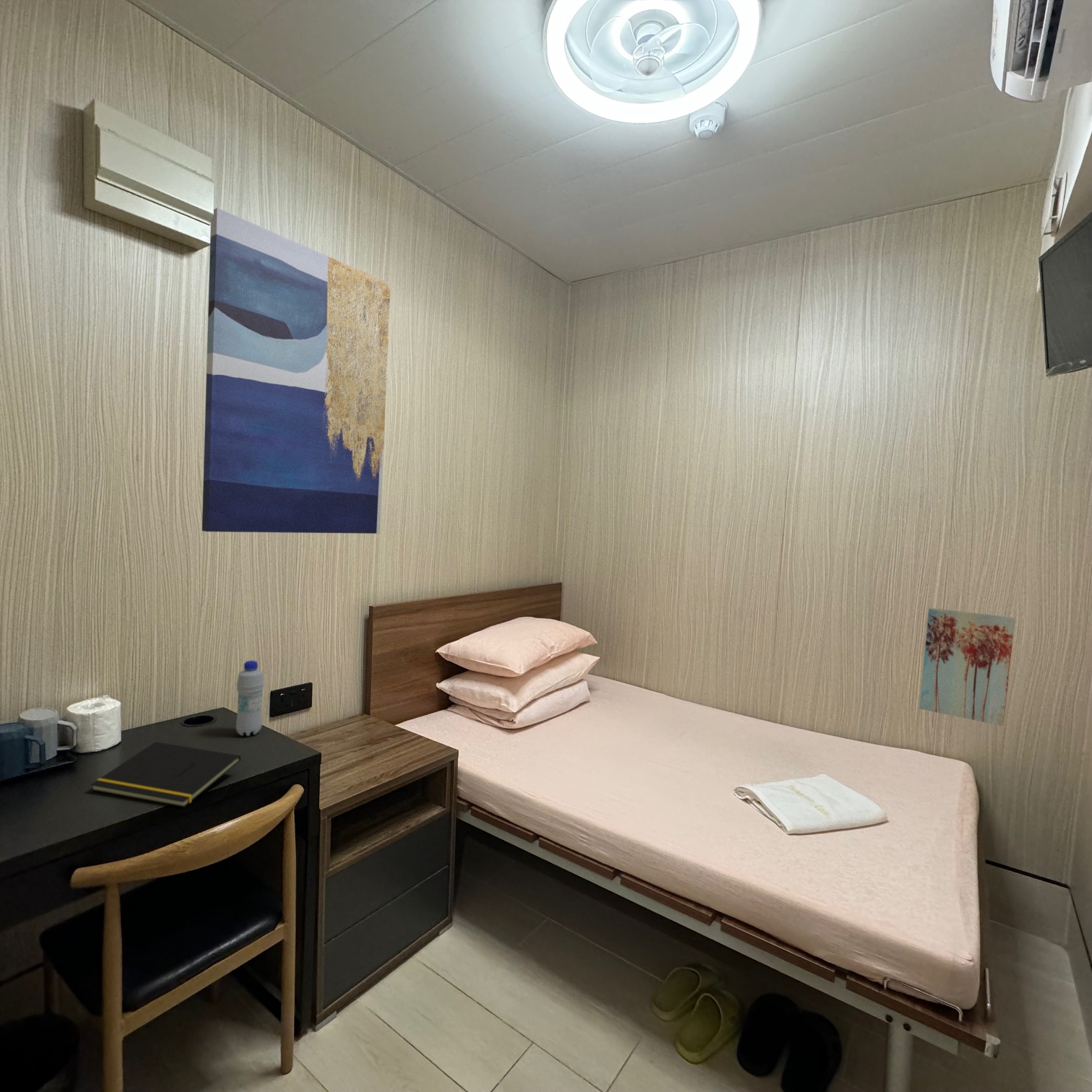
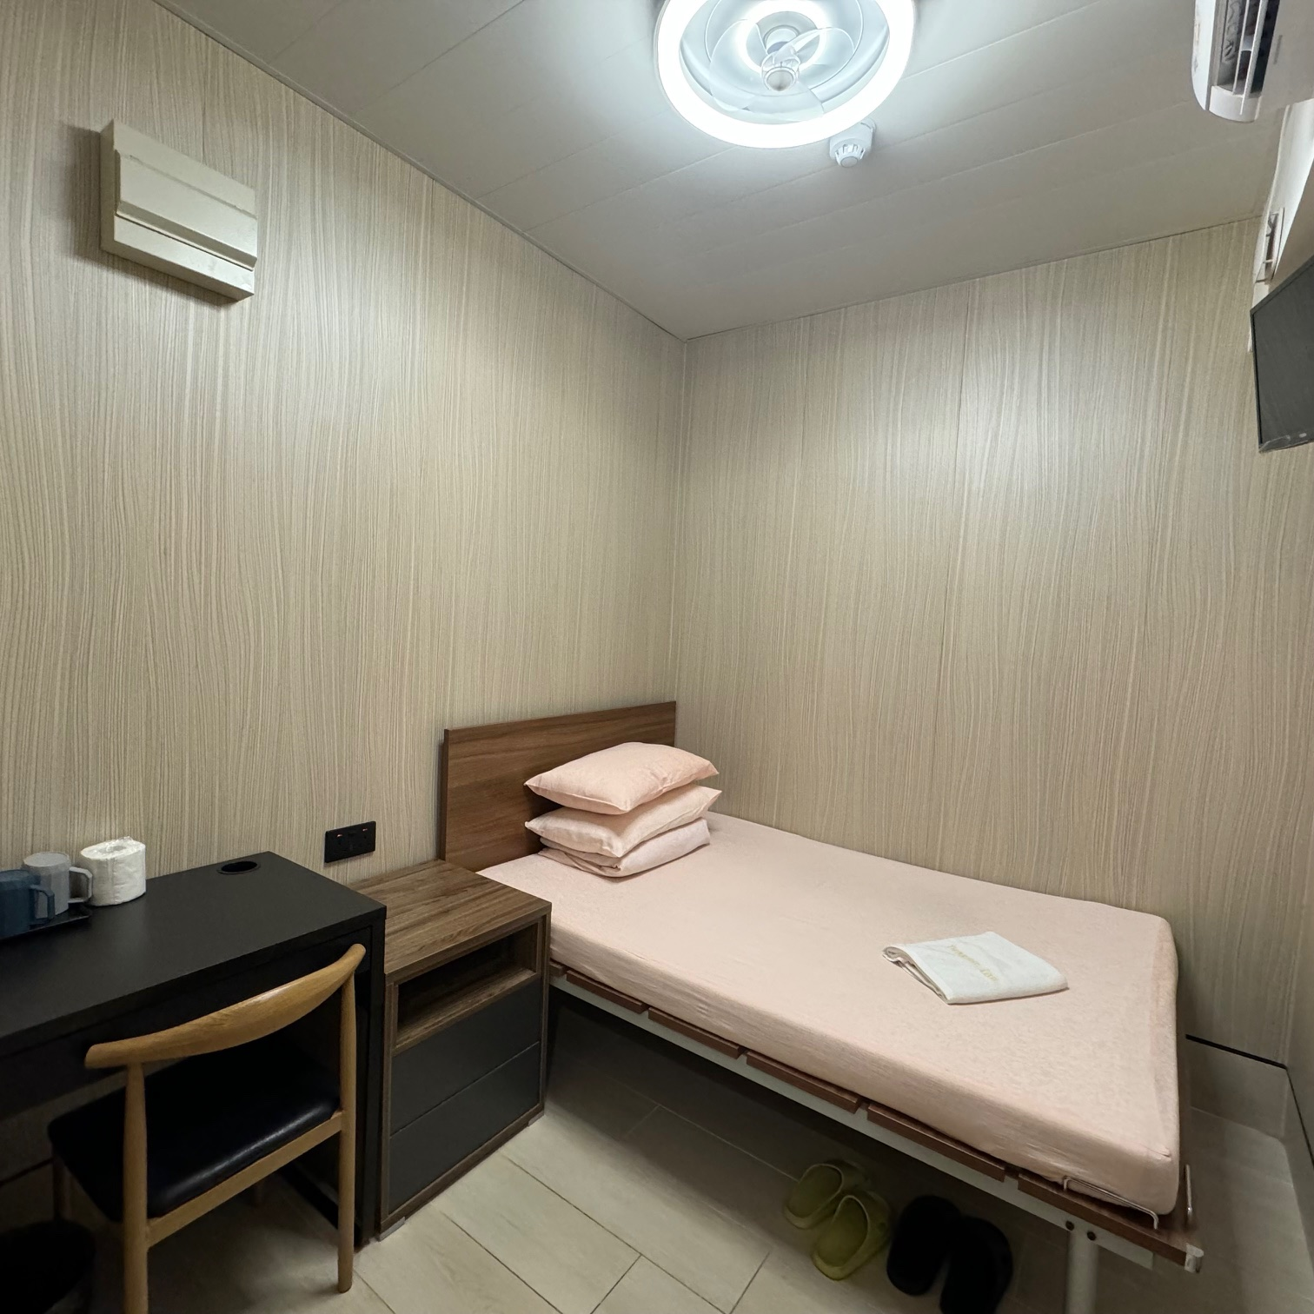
- bottle (250, 697)
- wall art (965, 664)
- wall art (306, 394)
- notepad (168, 771)
